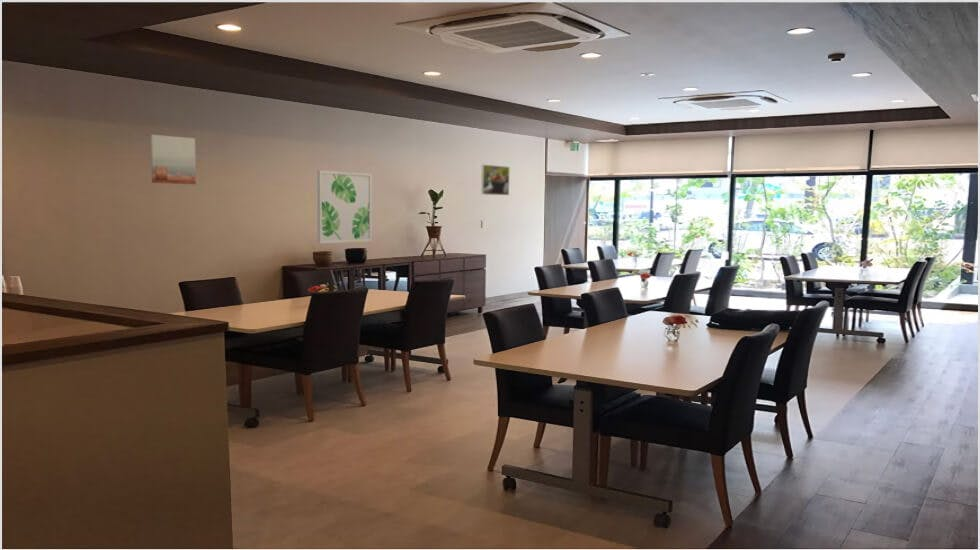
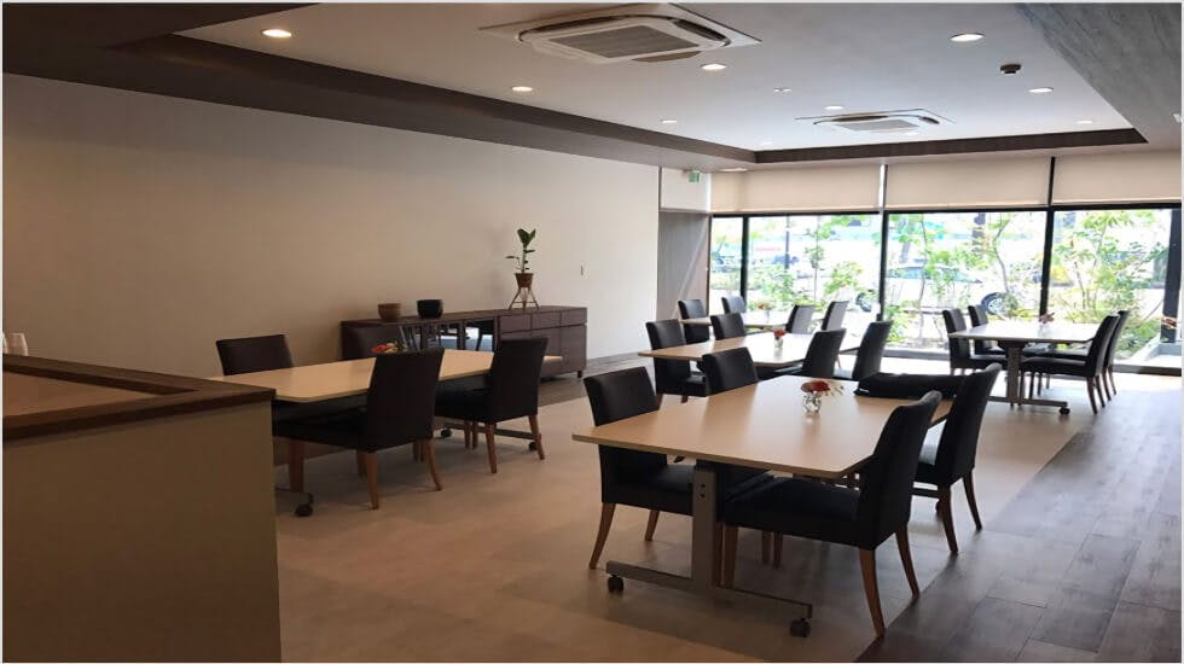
- wall art (173, 160)
- wall art (345, 207)
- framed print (495, 180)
